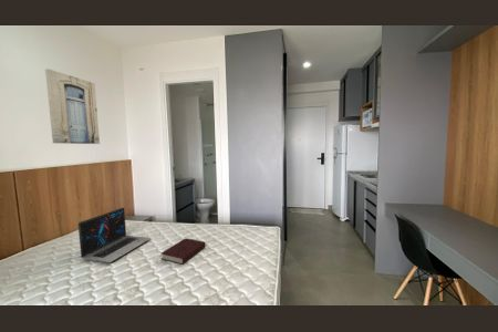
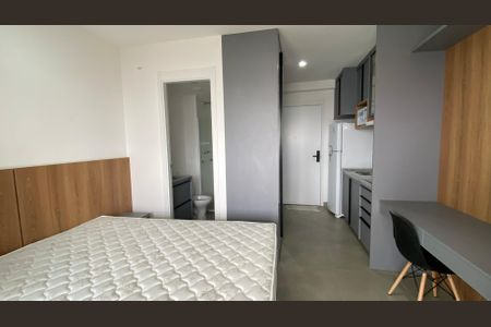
- book (184, 250)
- wall art (75, 111)
- laptop (117, 232)
